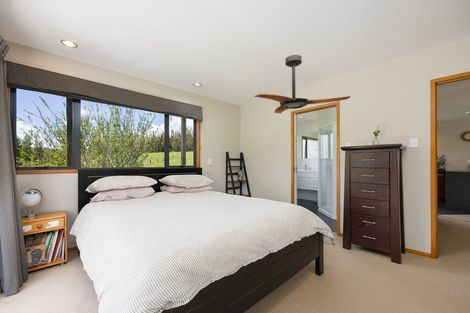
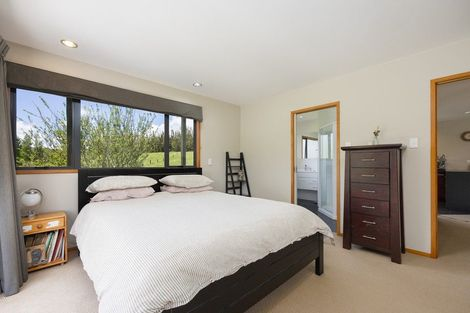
- ceiling fan (294, 82)
